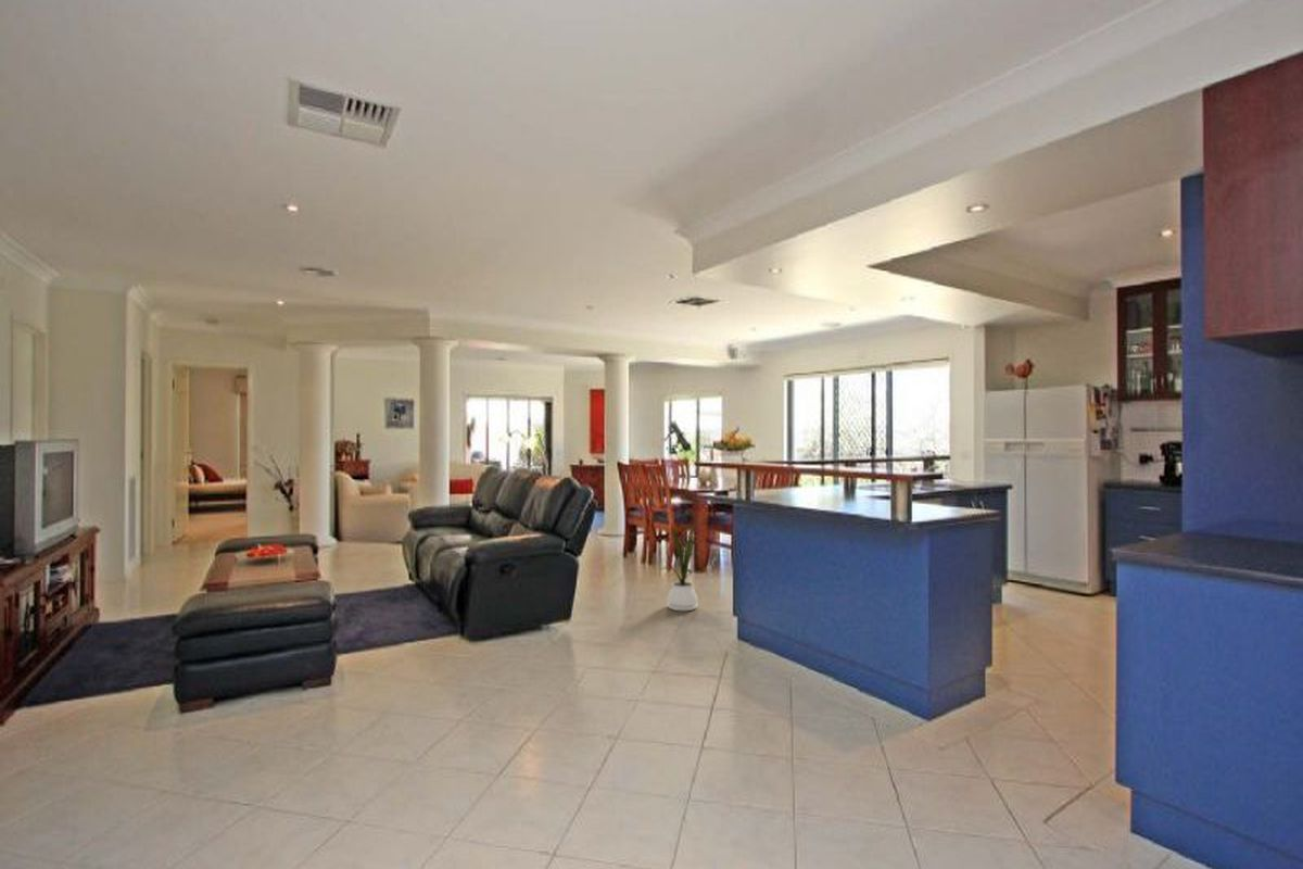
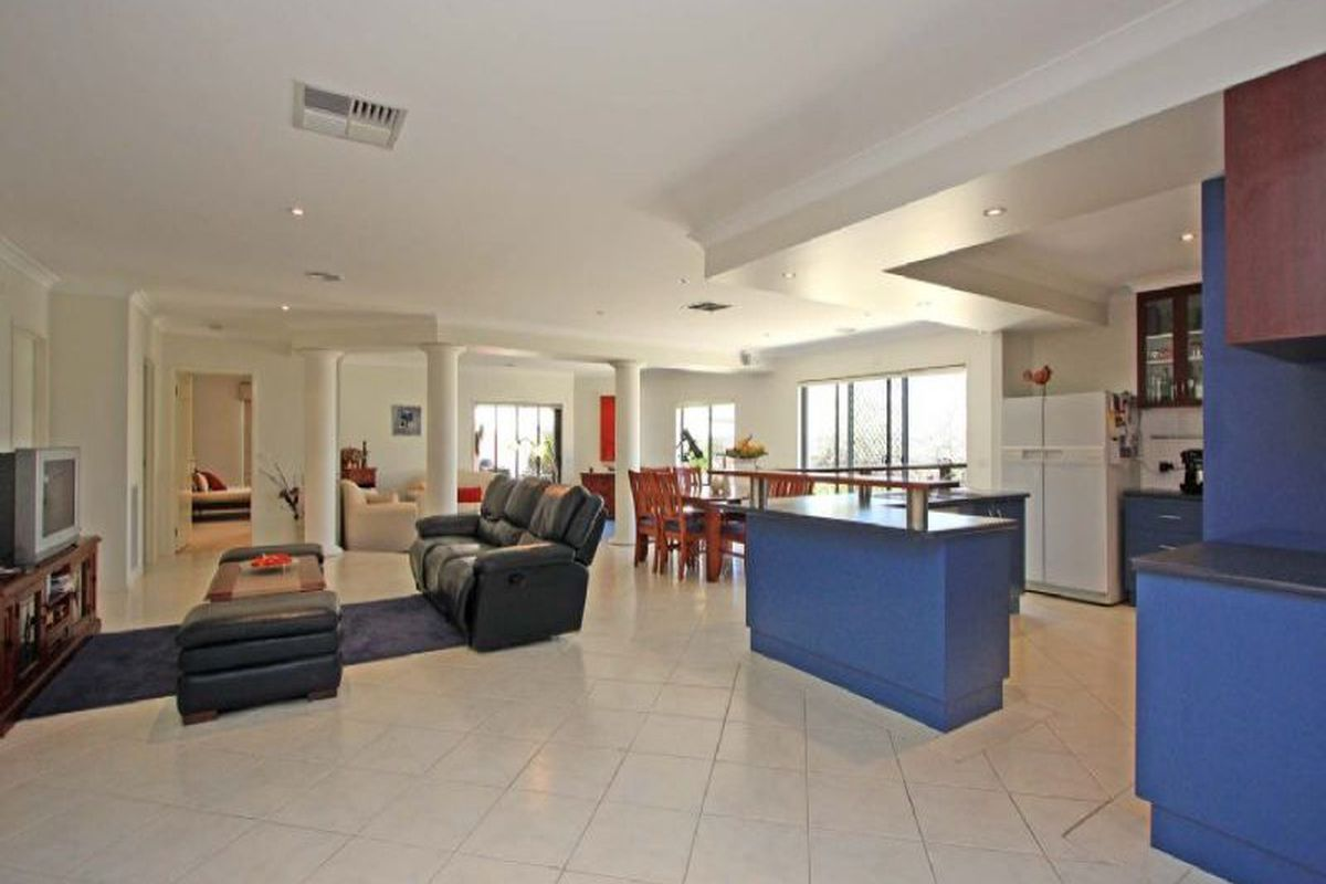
- house plant (684, 561)
